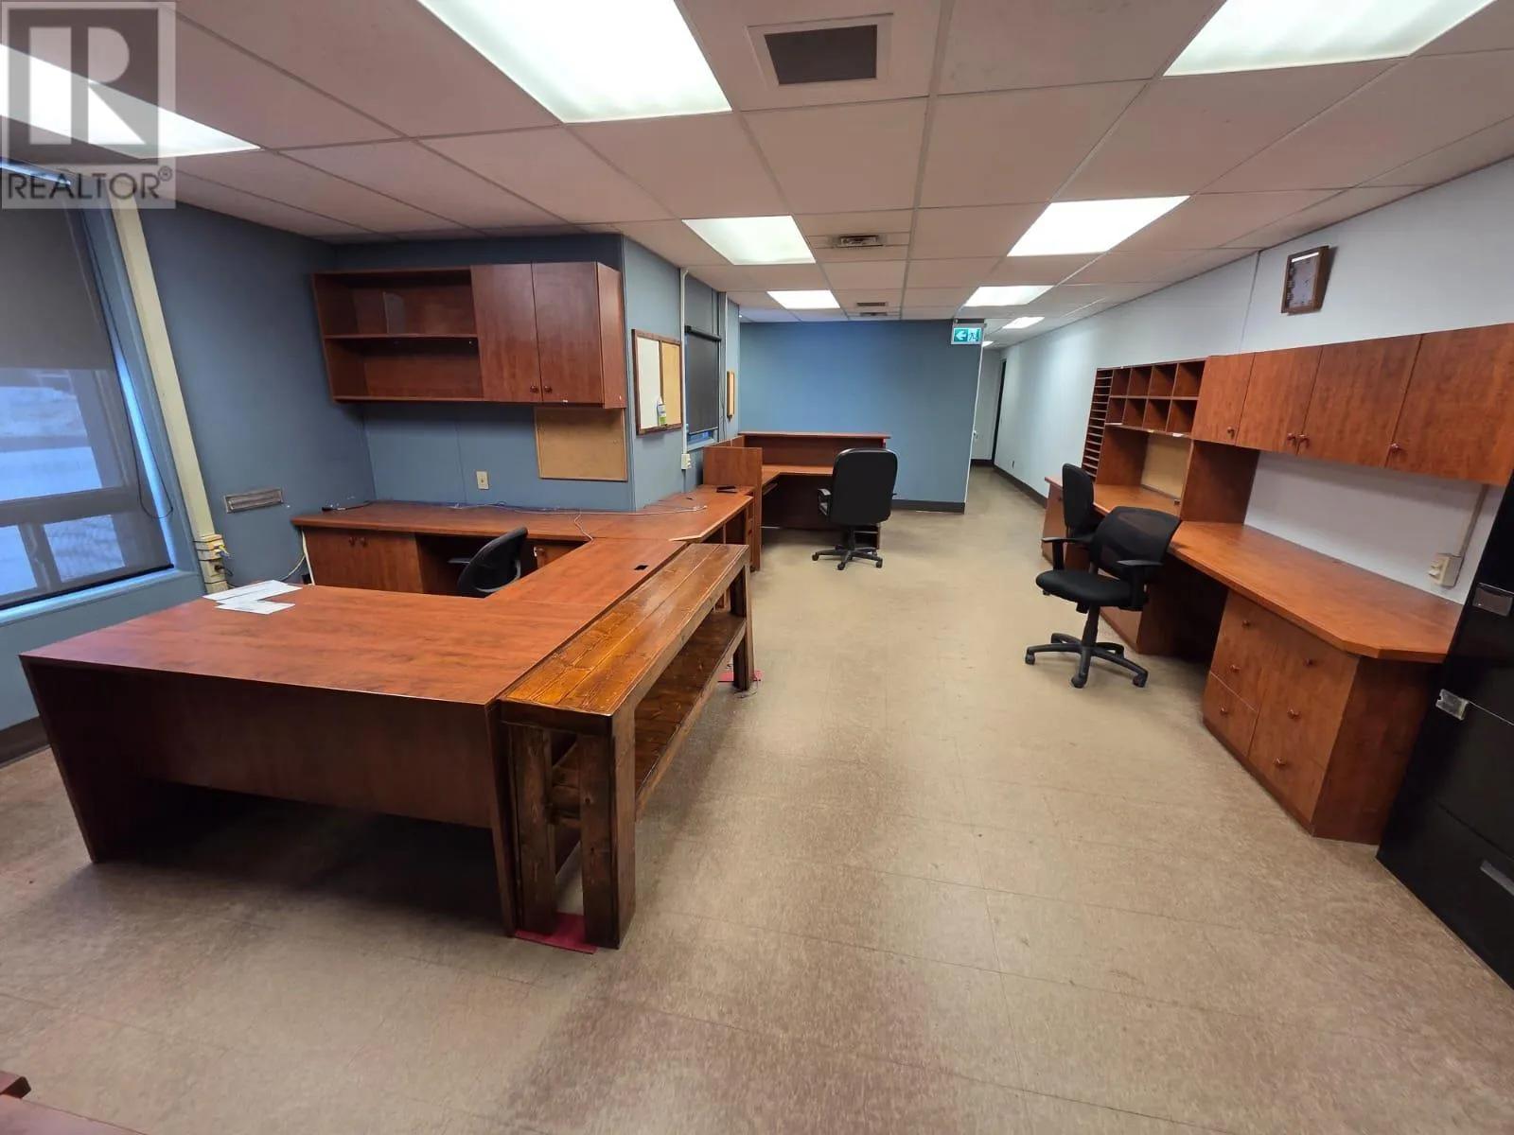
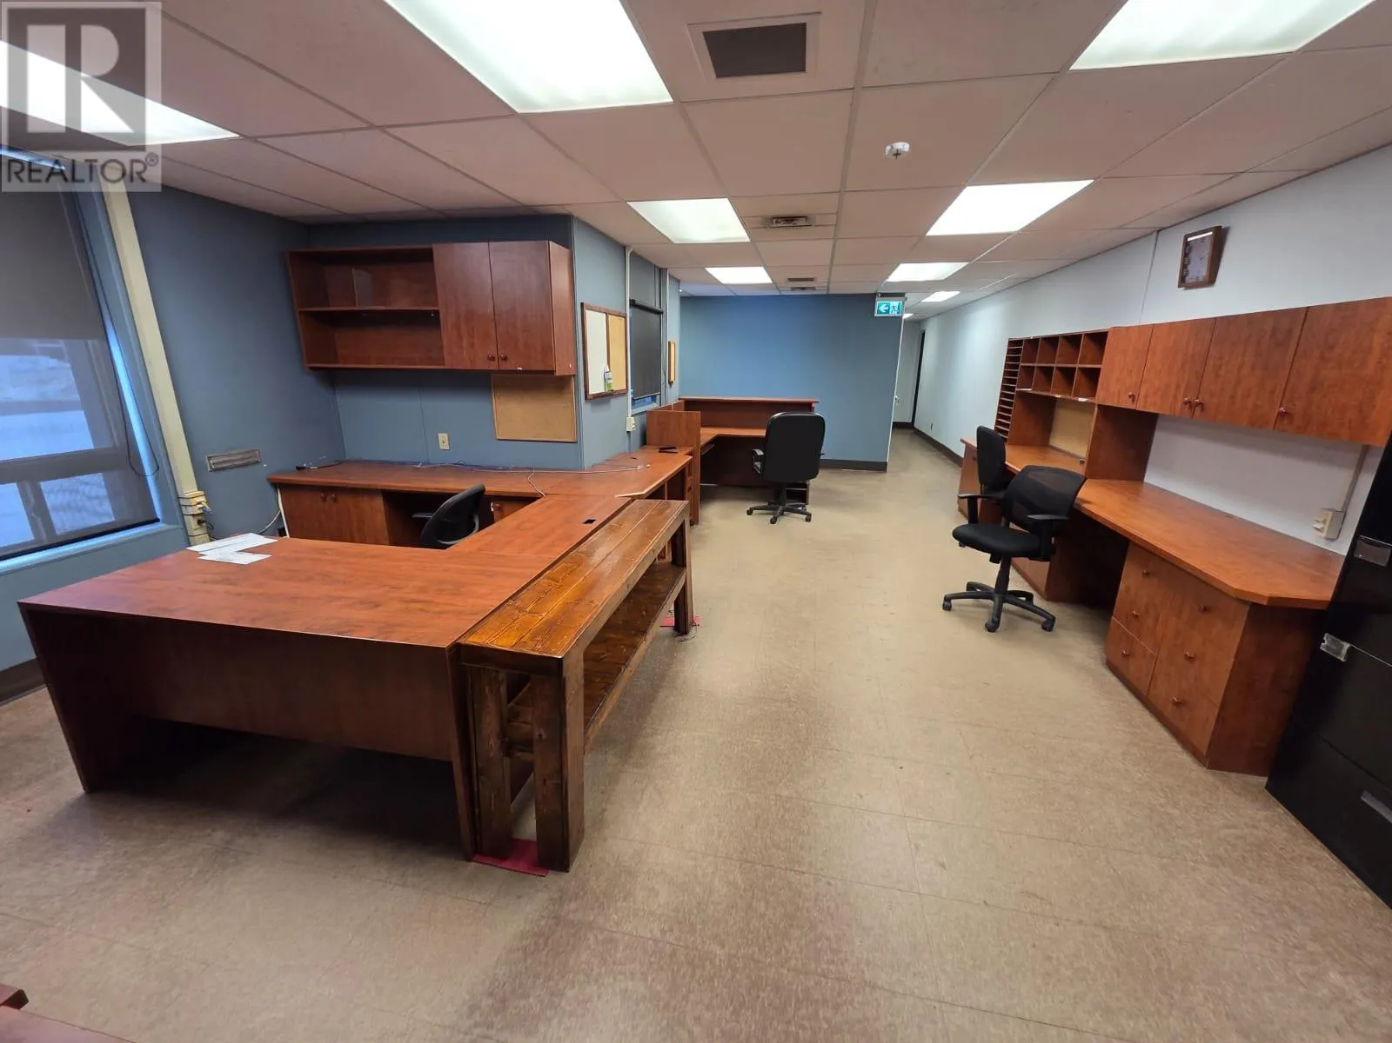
+ smoke detector (897, 151)
